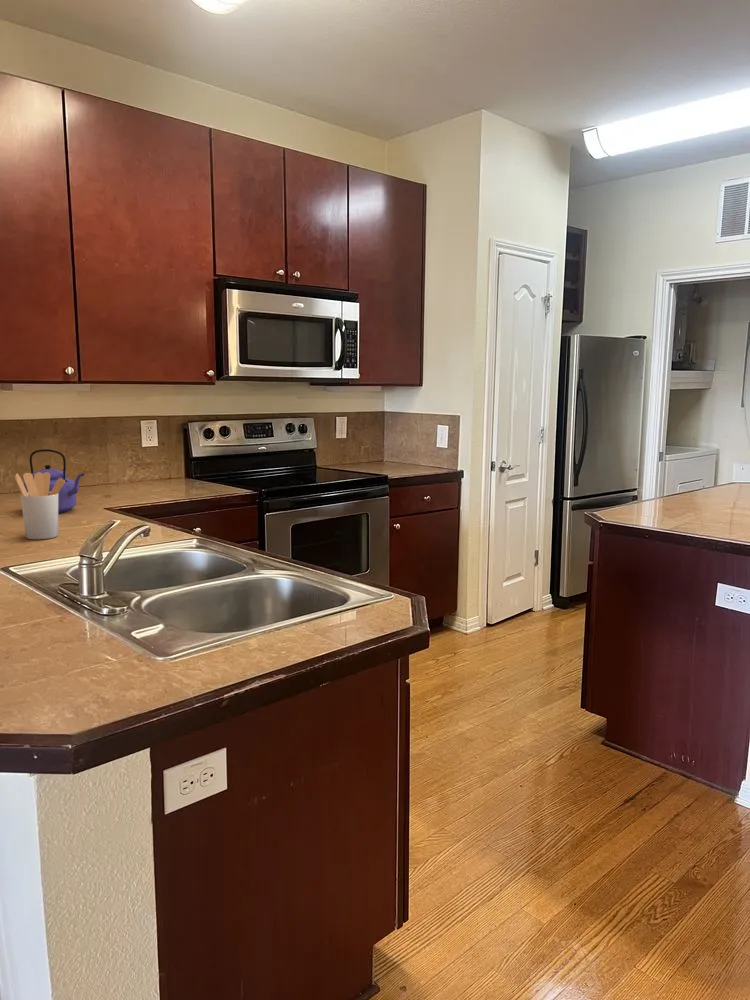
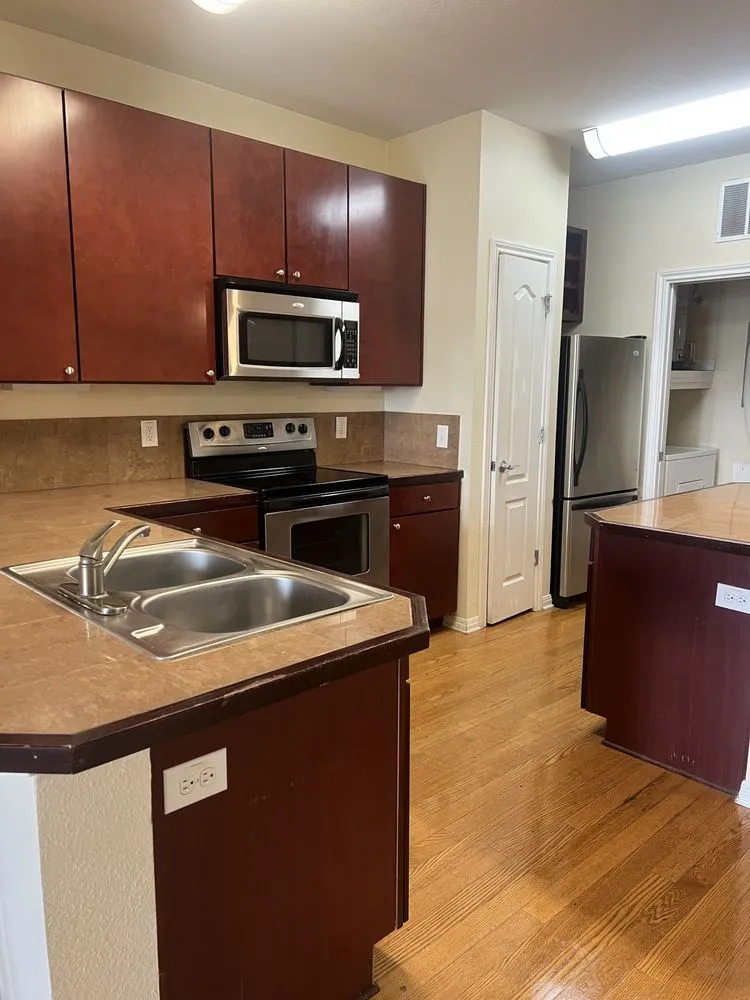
- utensil holder (39, 503)
- kettle (55, 480)
